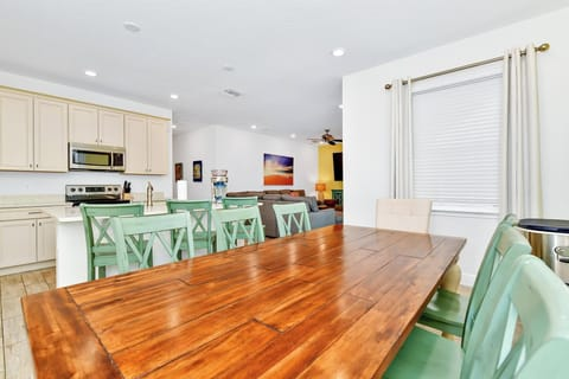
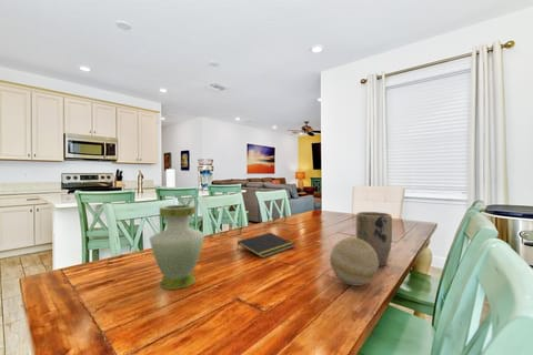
+ notepad (266, 243)
+ vase (178, 244)
+ plant pot (373, 237)
+ decorative ball (353, 261)
